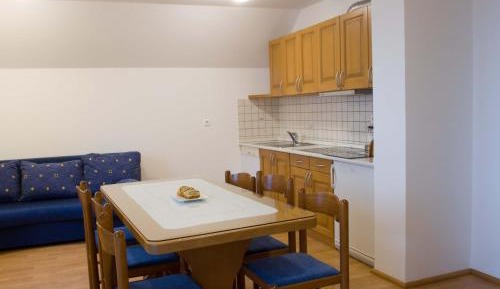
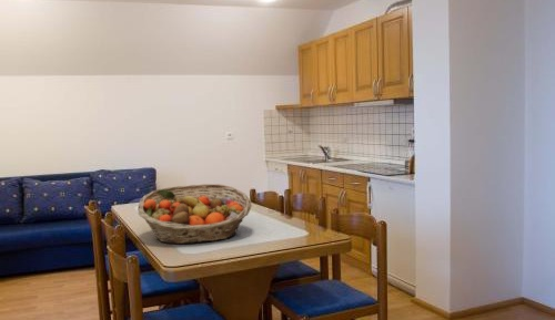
+ fruit basket (195, 211)
